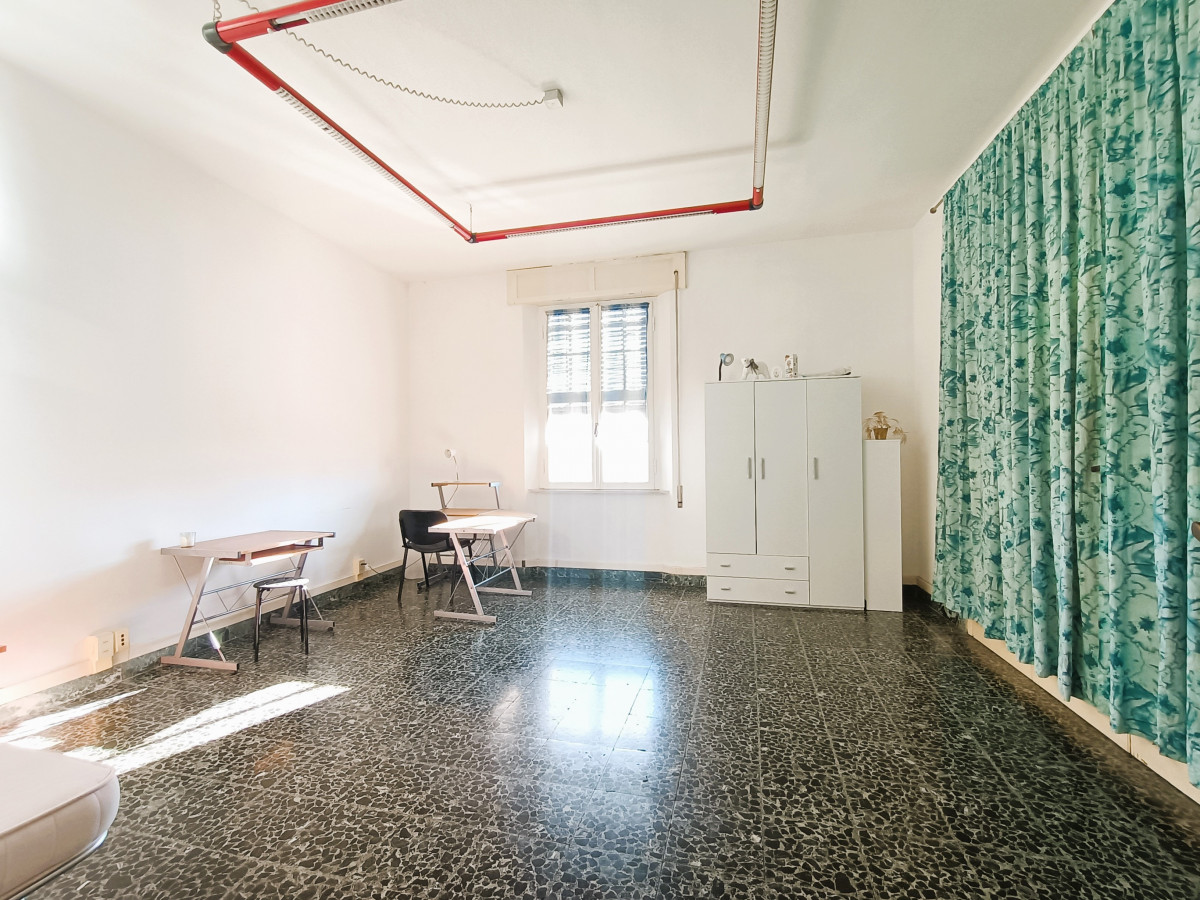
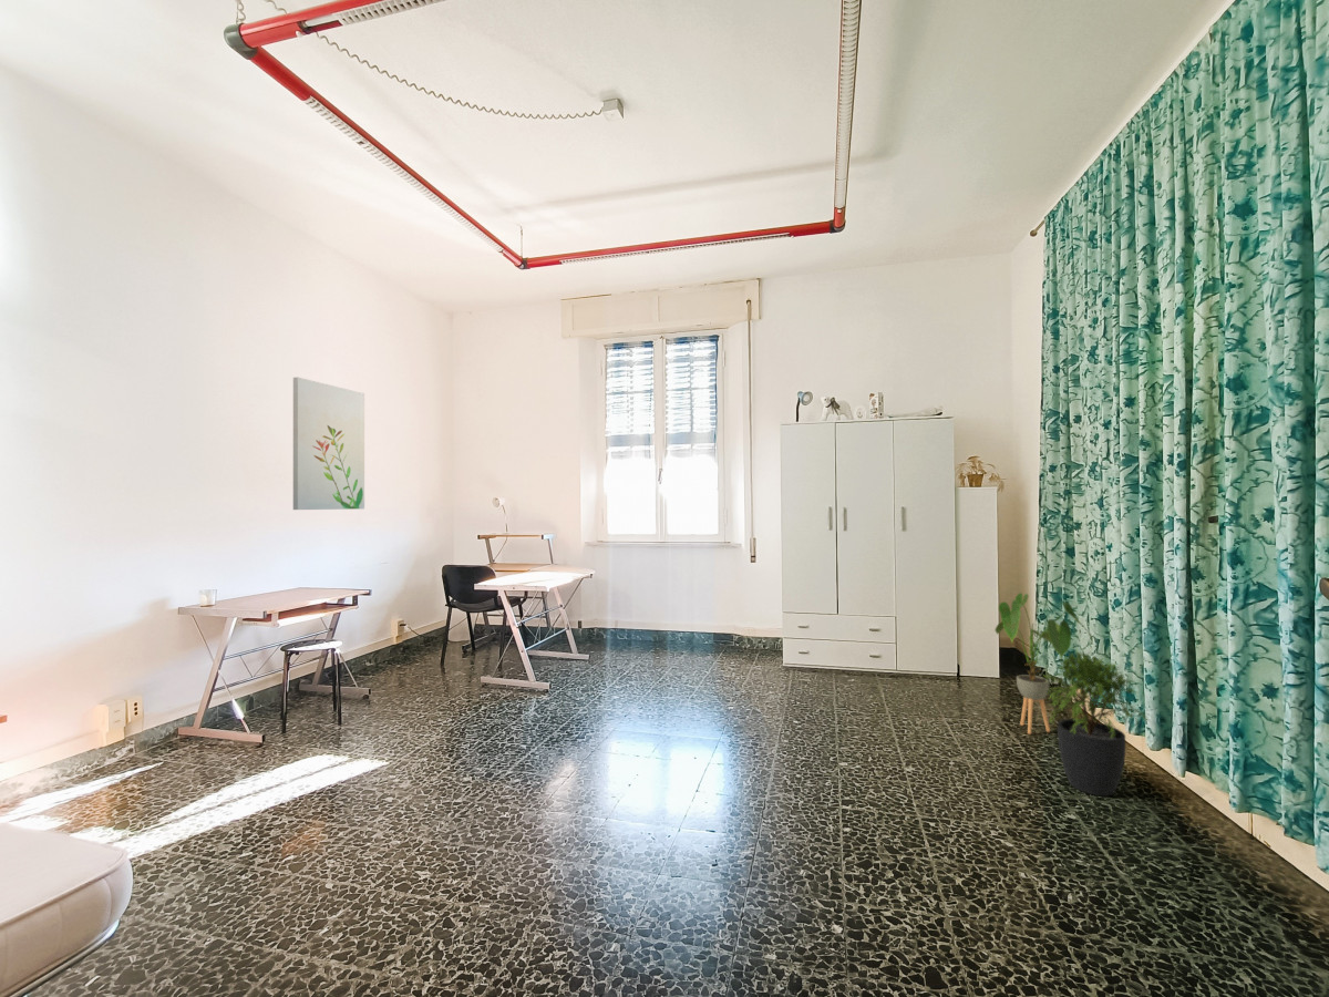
+ house plant (1039, 667)
+ wall art (331, 448)
+ potted plant (1091, 717)
